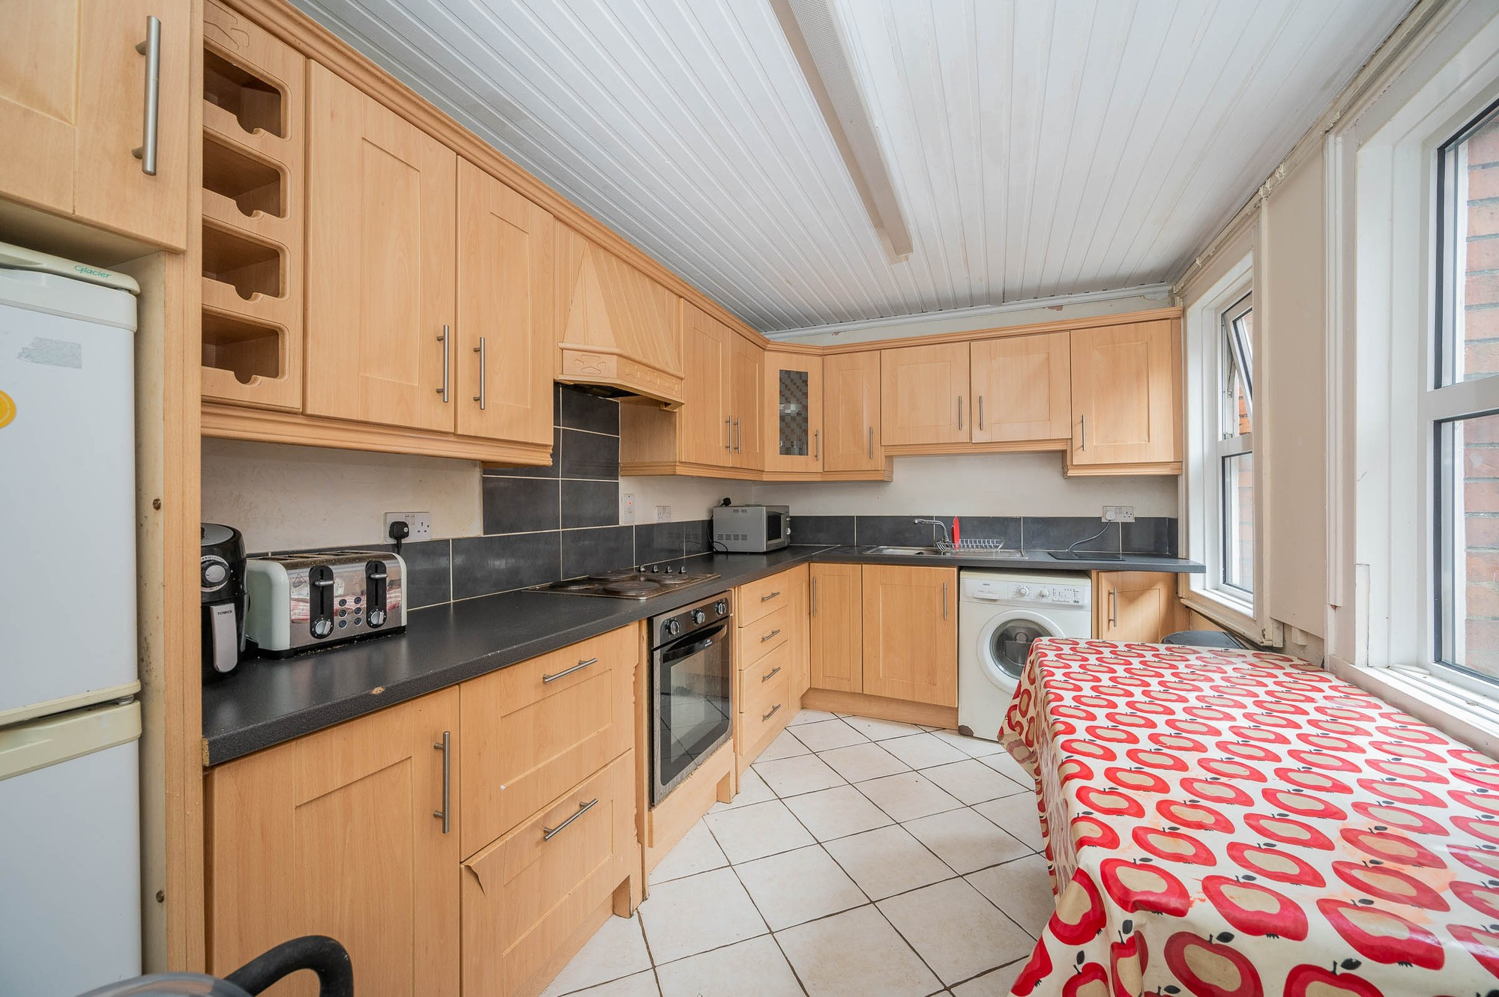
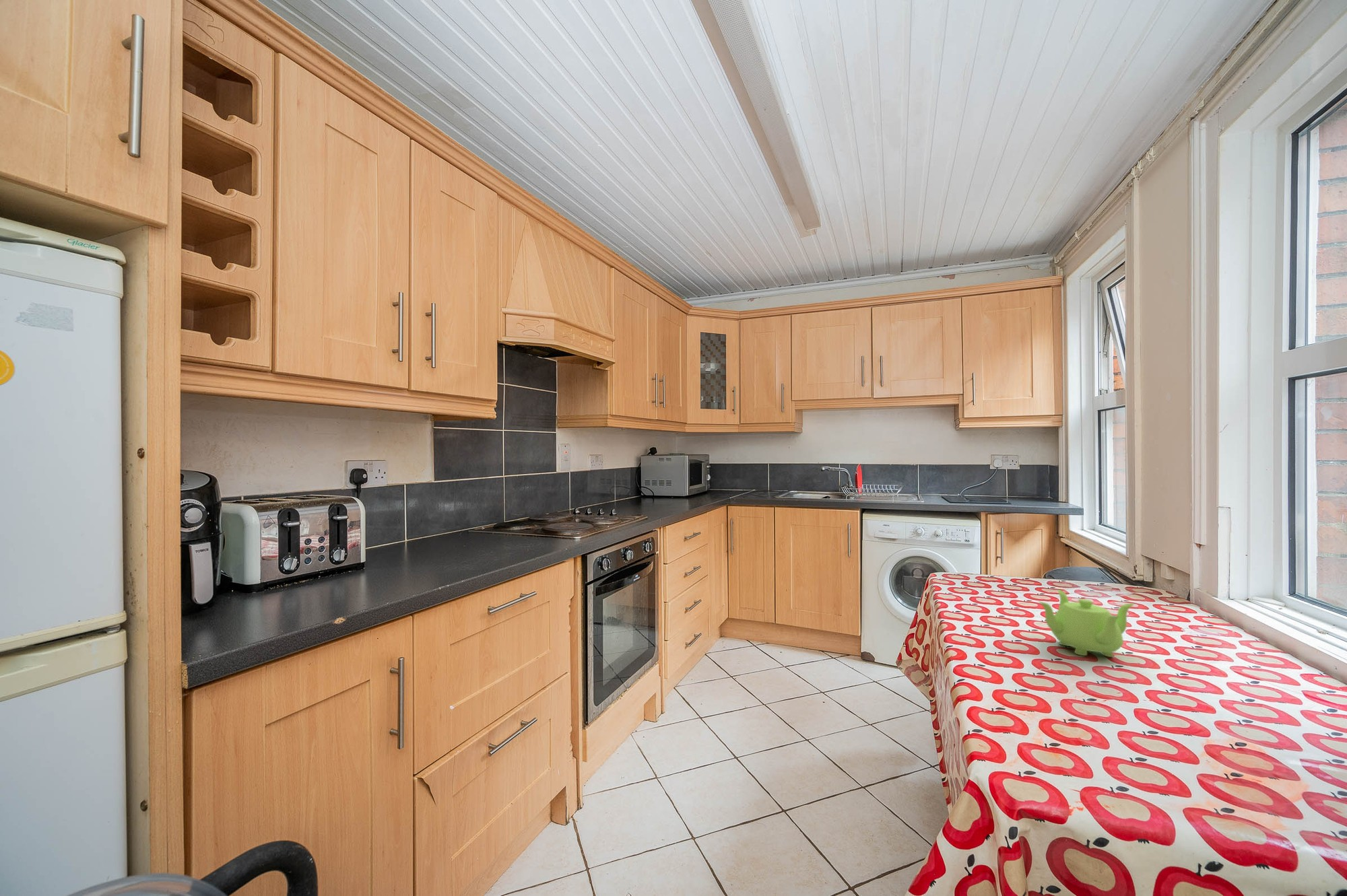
+ teapot (1084, 625)
